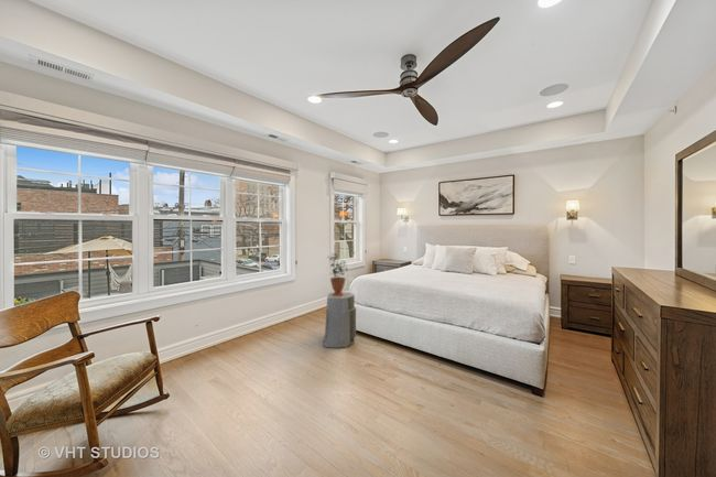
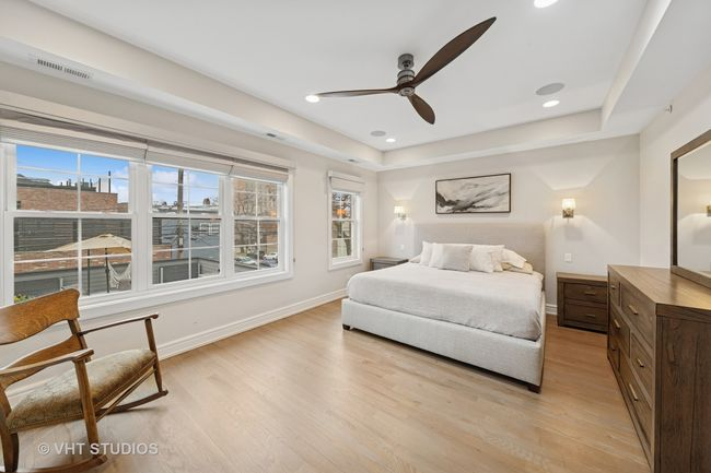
- potted plant (336, 272)
- air purifier (339, 318)
